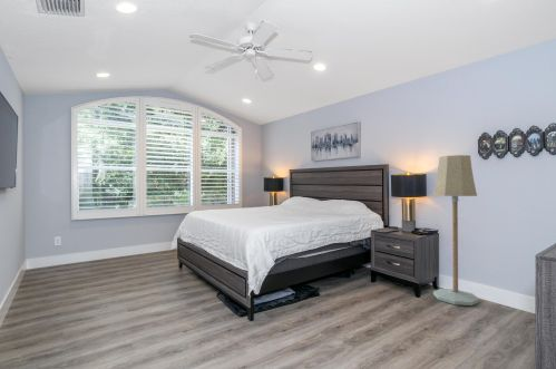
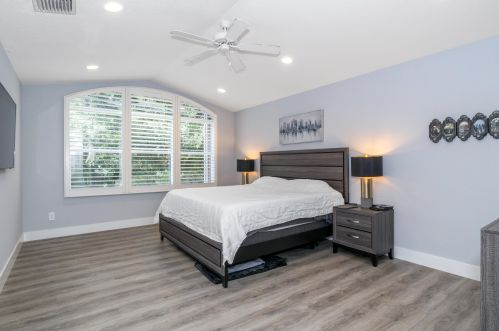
- floor lamp (455, 226)
